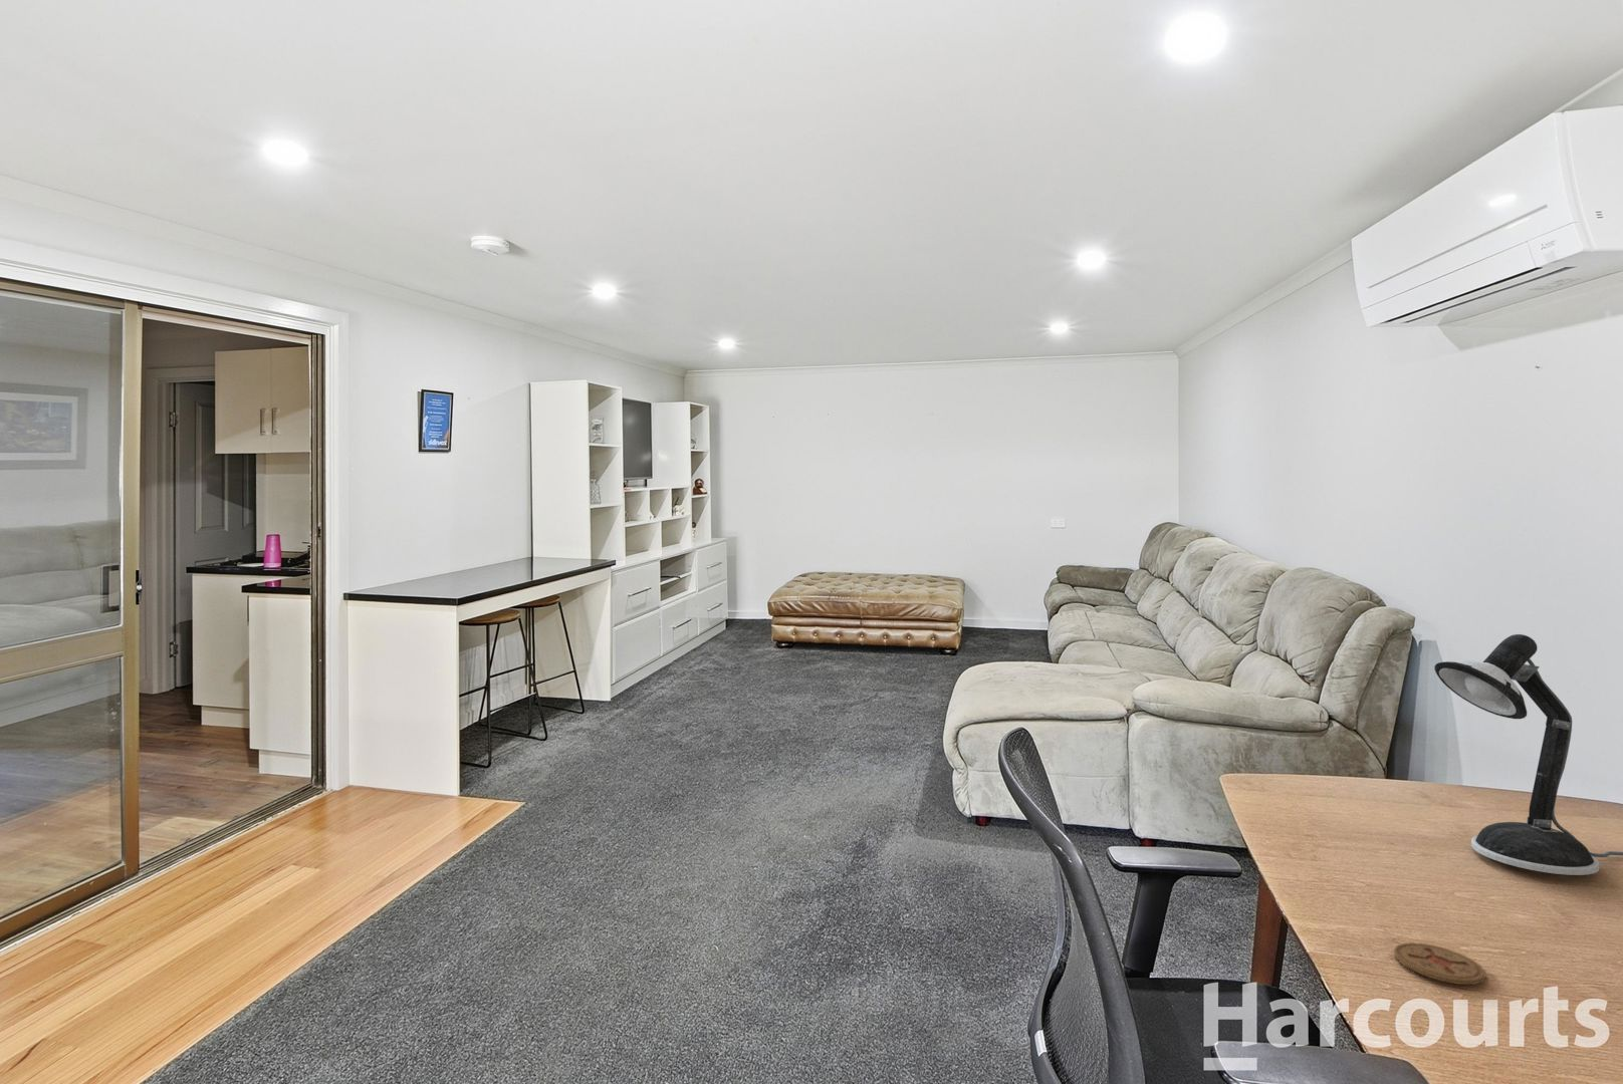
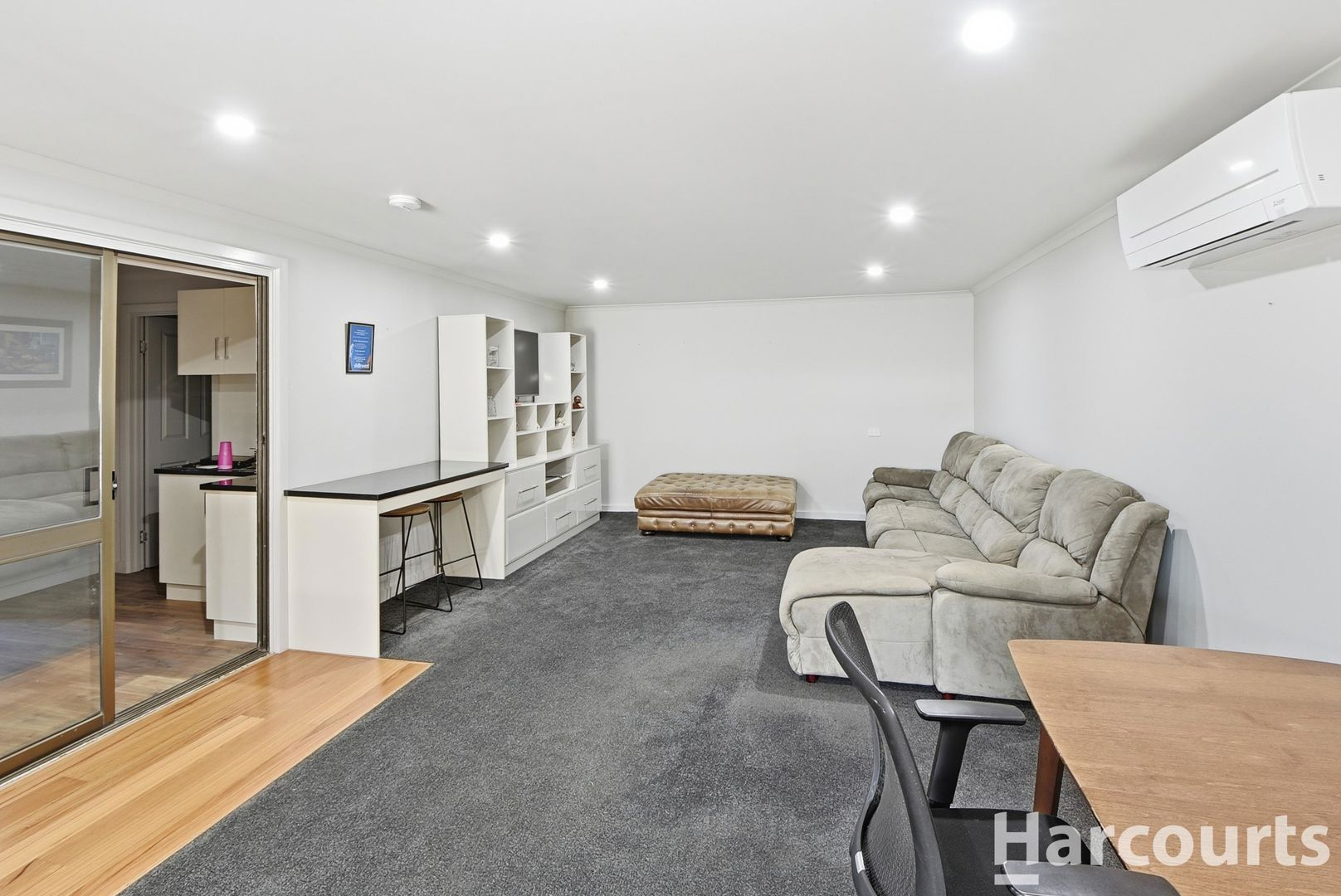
- coaster (1438, 963)
- desk lamp (1542, 746)
